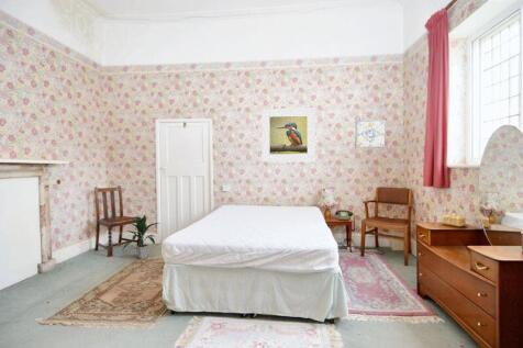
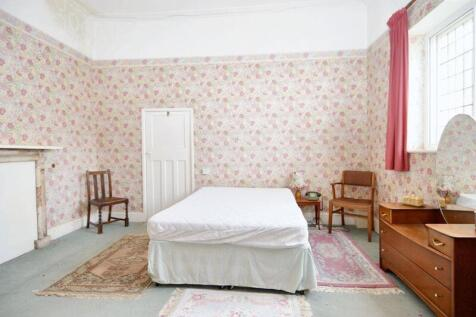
- wall art (369, 134)
- indoor plant (141, 235)
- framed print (288, 135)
